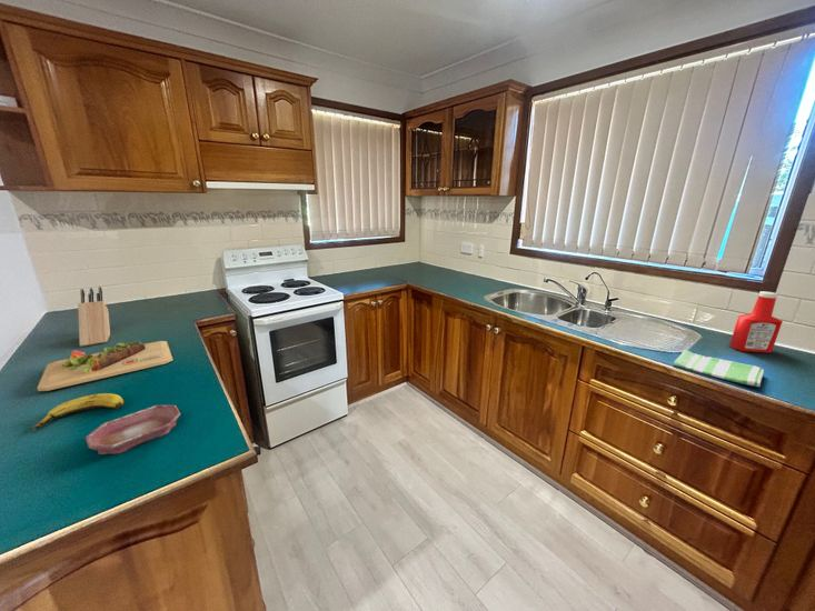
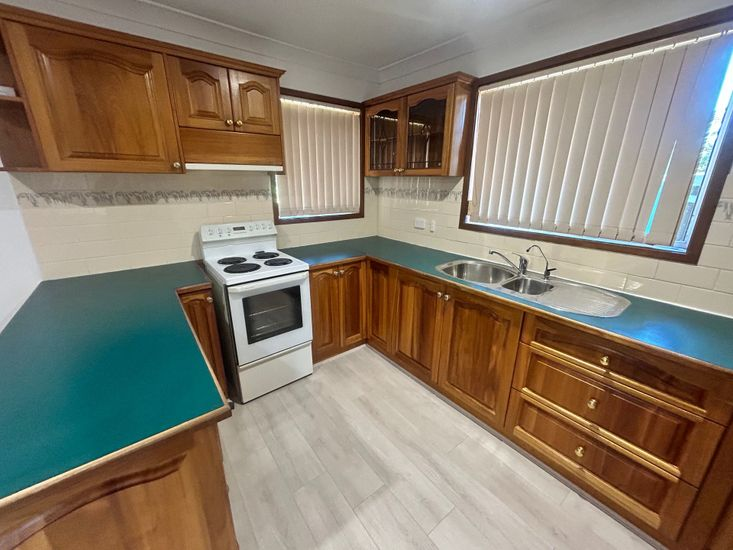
- soap bottle (758, 321)
- dish towel (717, 367)
- knife block (92, 314)
- bowl (137, 429)
- banana (80, 408)
- cutting board (110, 355)
